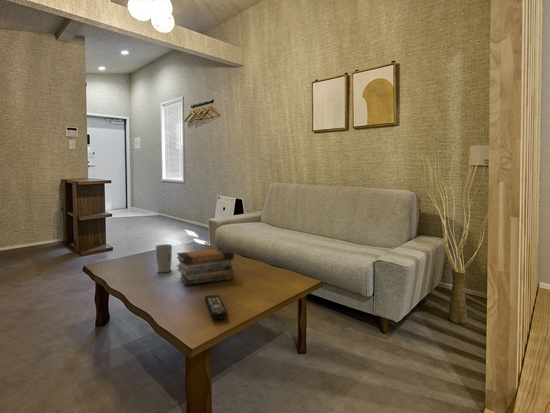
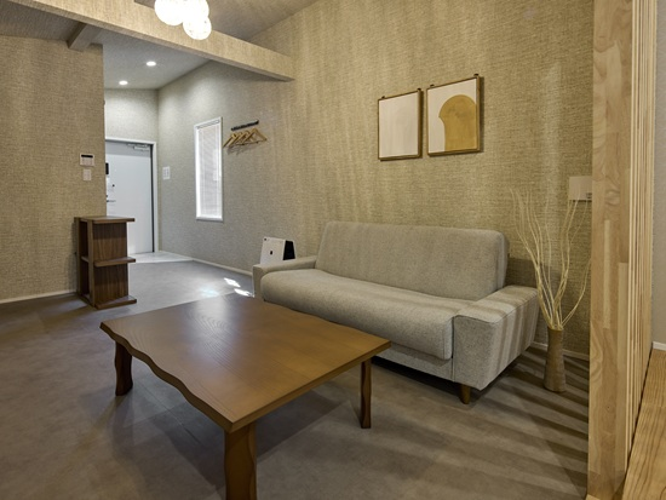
- remote control (215, 305)
- book stack (205, 265)
- cup (164, 258)
